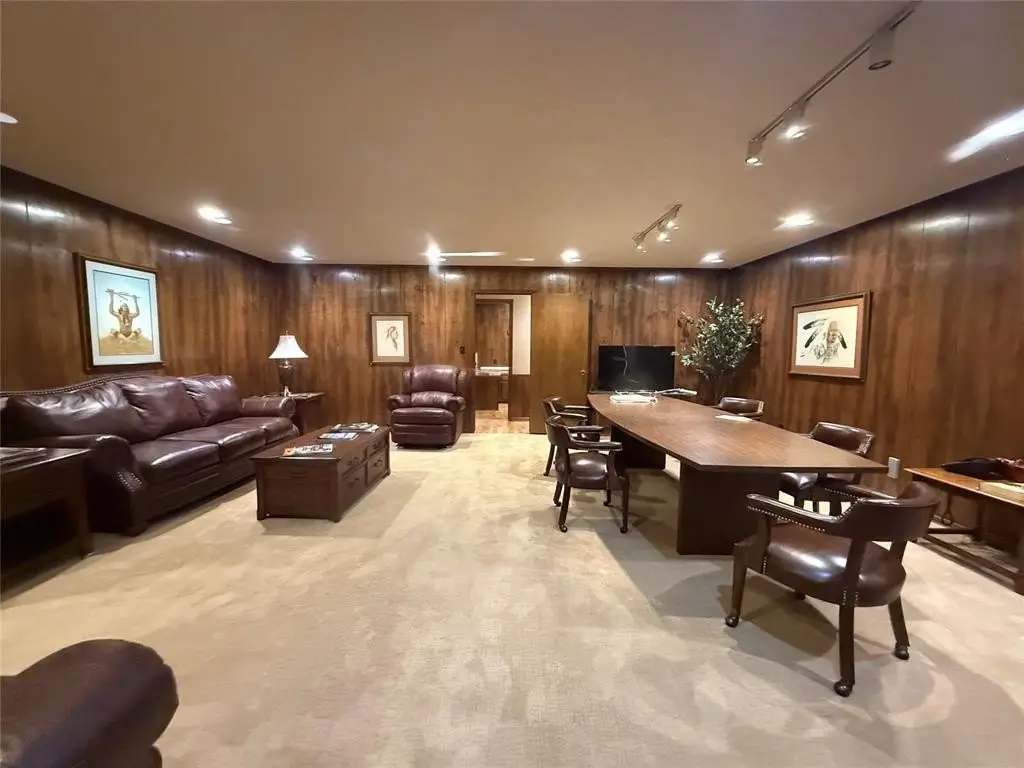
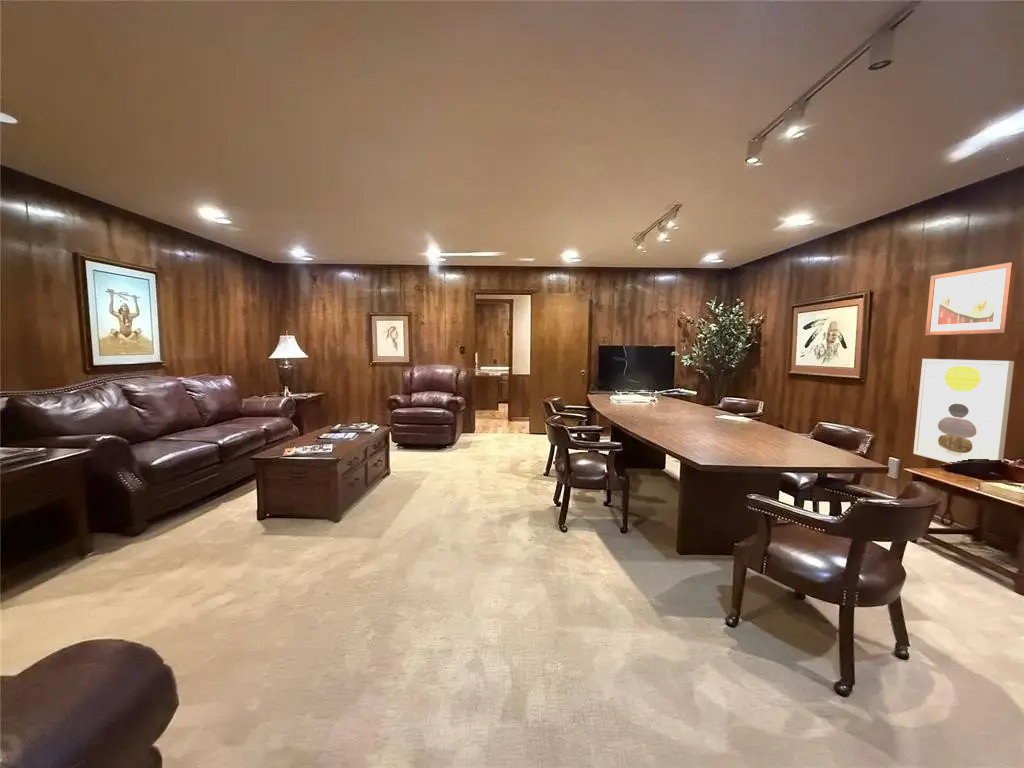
+ wall art (957, 412)
+ wall art (966, 302)
